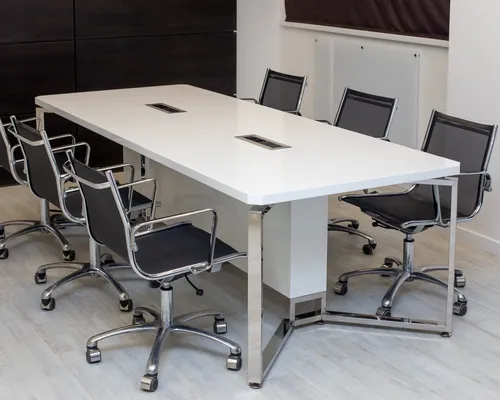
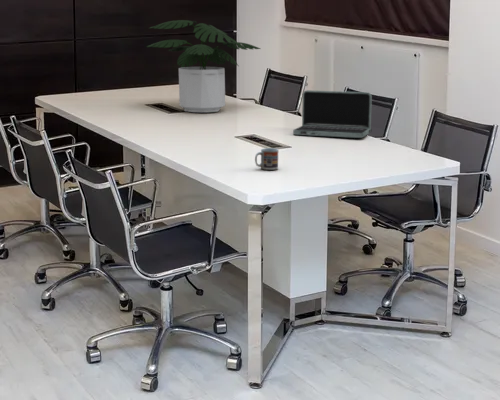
+ potted plant (205, 65)
+ cup (266, 159)
+ laptop (330, 112)
